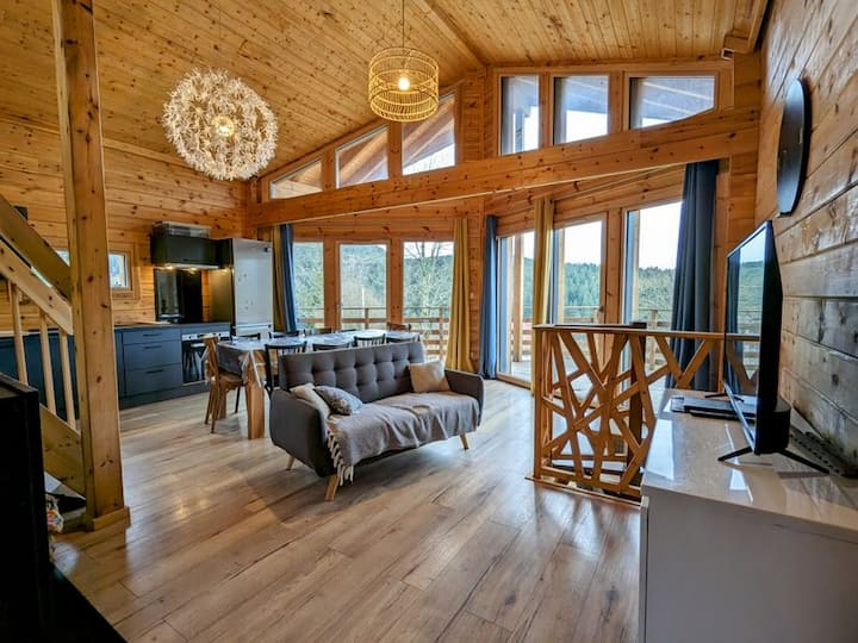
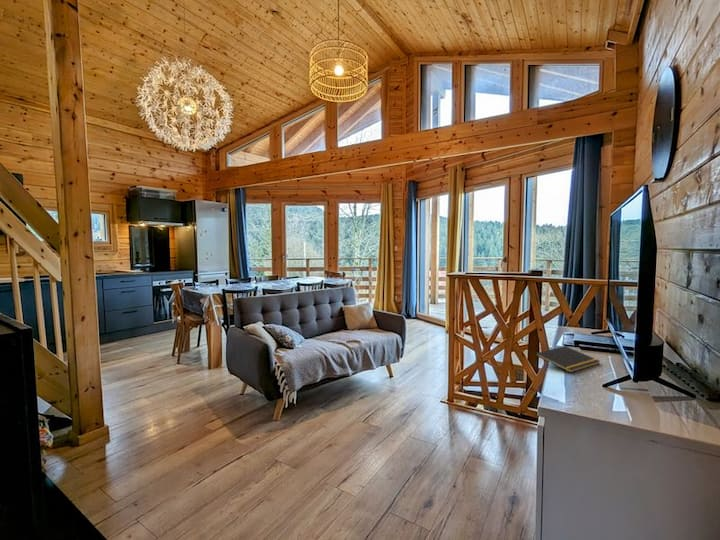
+ notepad (567, 358)
